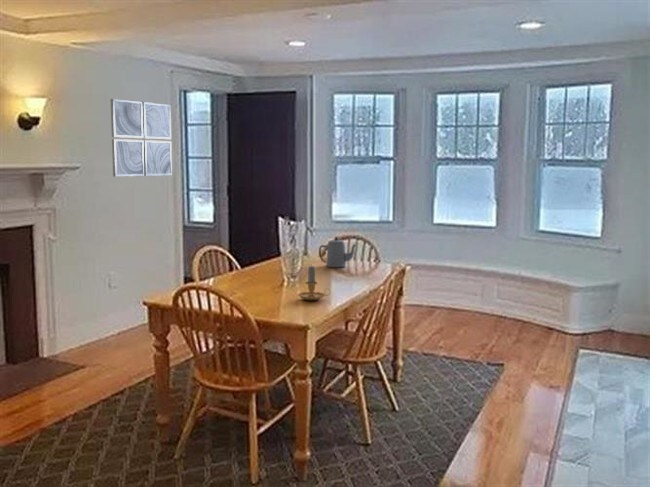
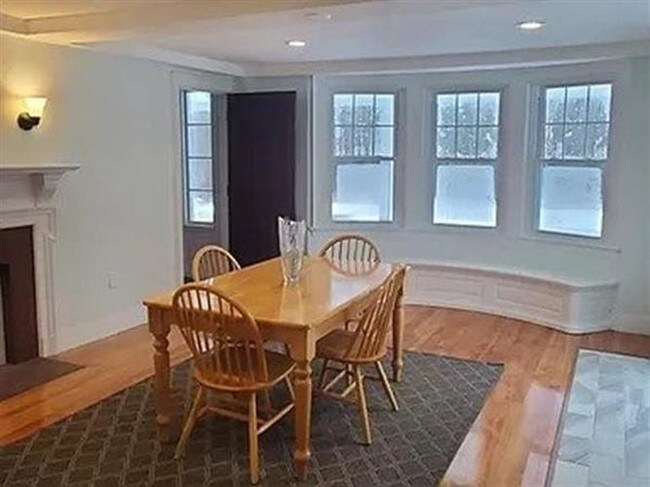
- teapot (337, 251)
- candle (314, 281)
- wall art (142, 140)
